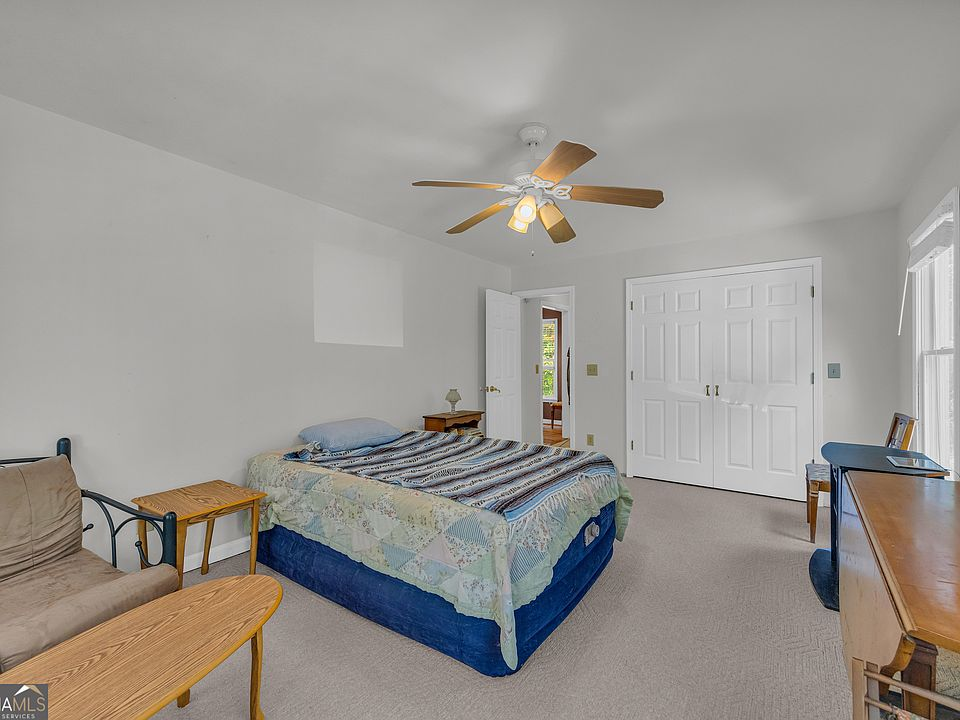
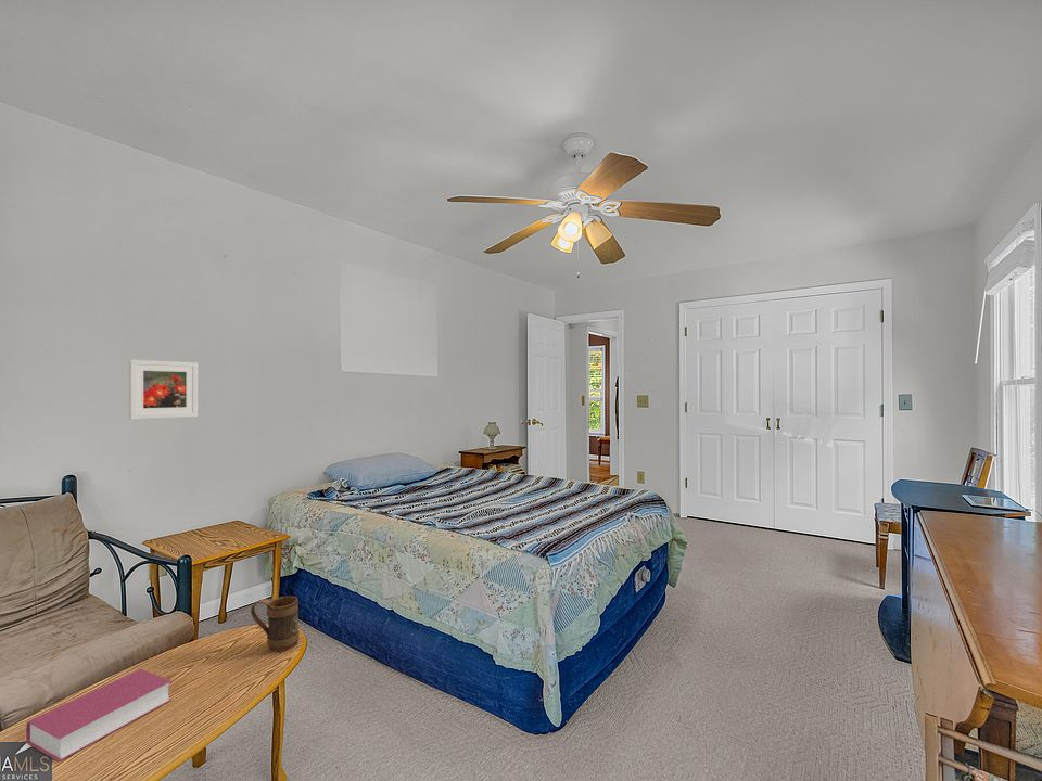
+ mug (275, 622)
+ book (103, 709)
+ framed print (165, 389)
